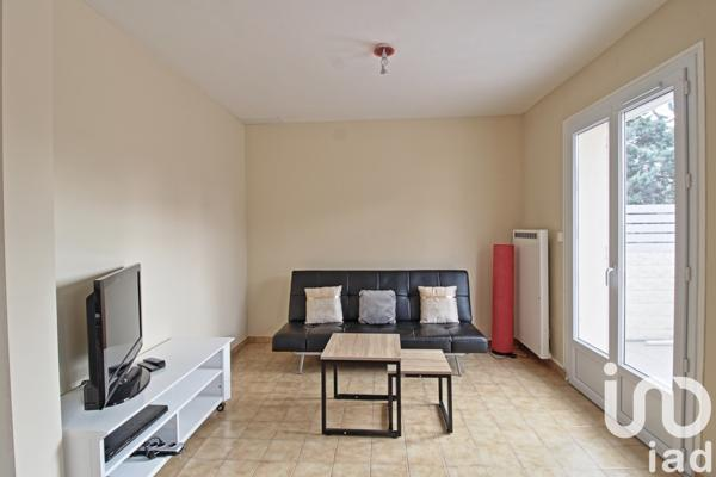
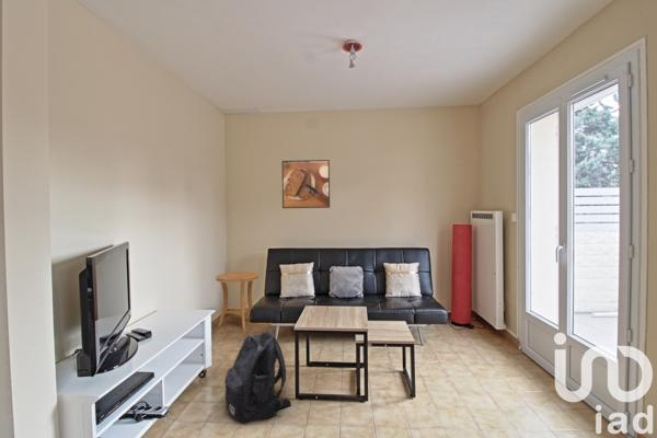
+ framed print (306, 184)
+ side table (241, 300)
+ backpack (257, 369)
